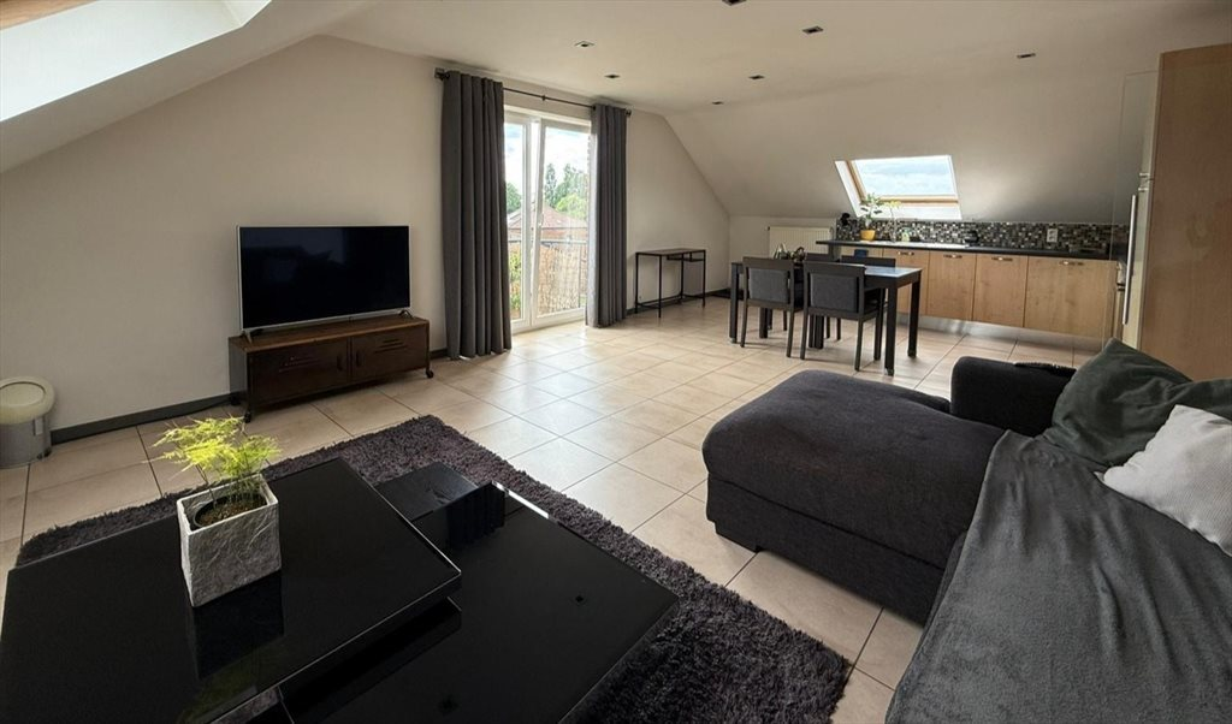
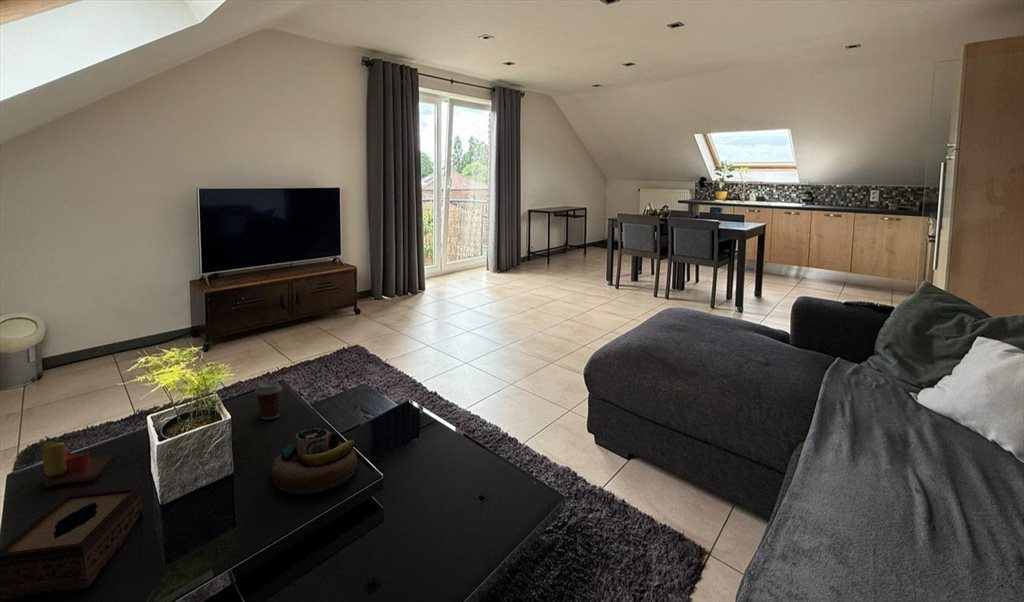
+ coffee cup (269, 400)
+ decorative bowl (314, 451)
+ candle (78, 454)
+ tissue box (76, 537)
